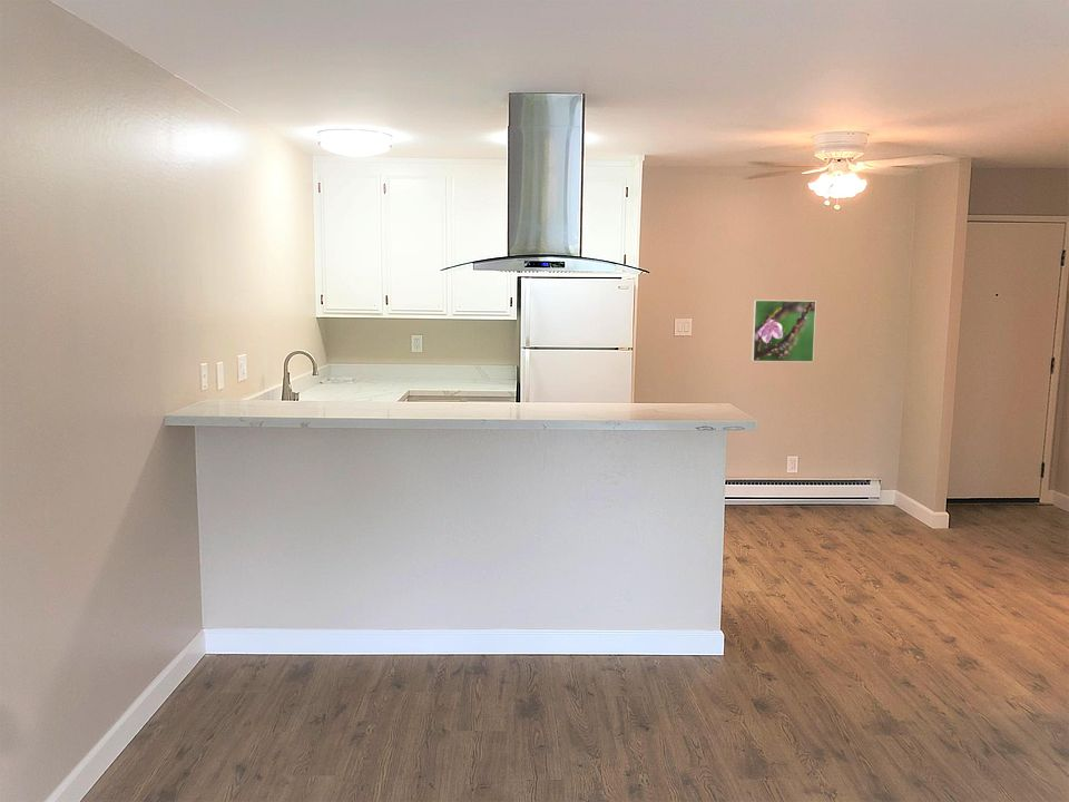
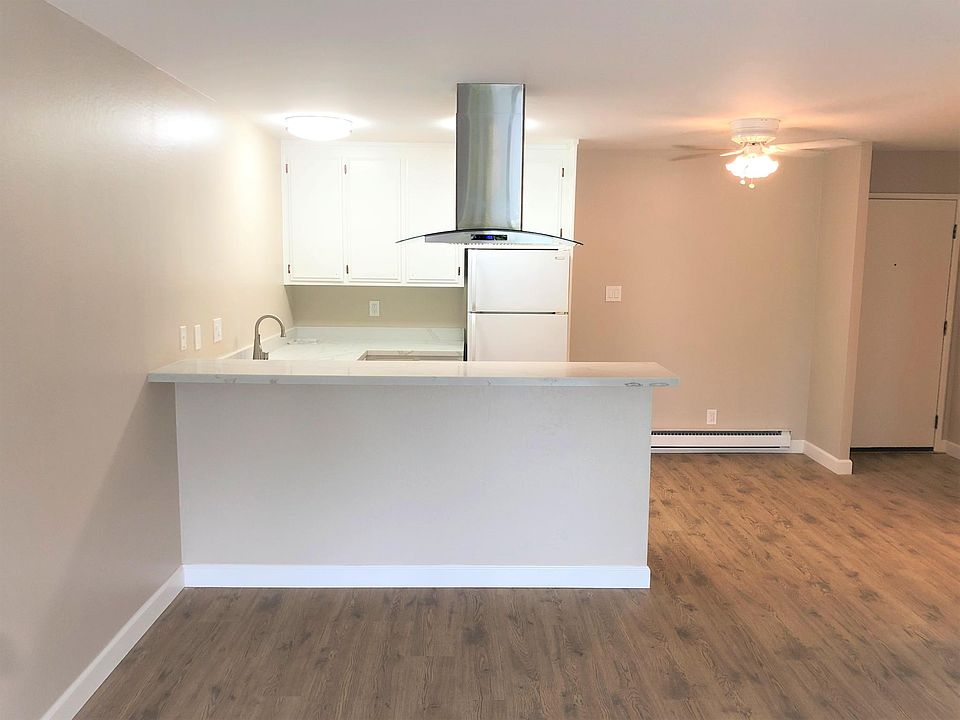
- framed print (783, 331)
